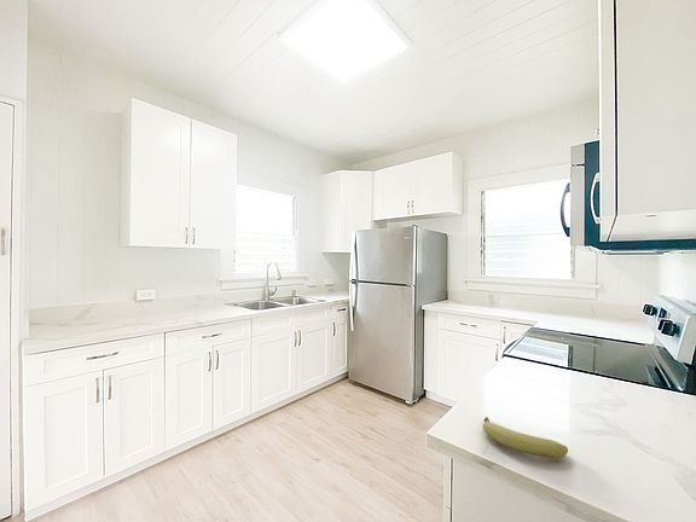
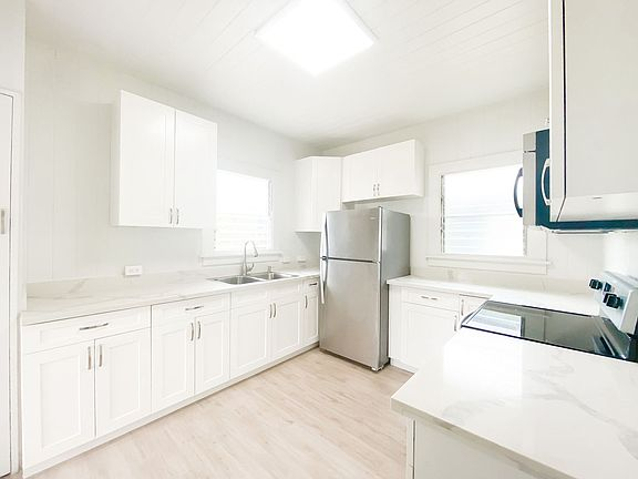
- fruit (516, 434)
